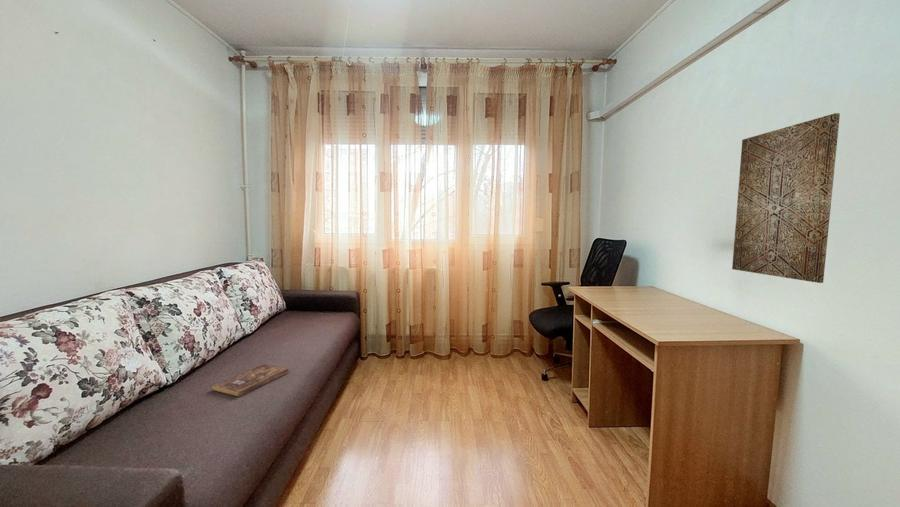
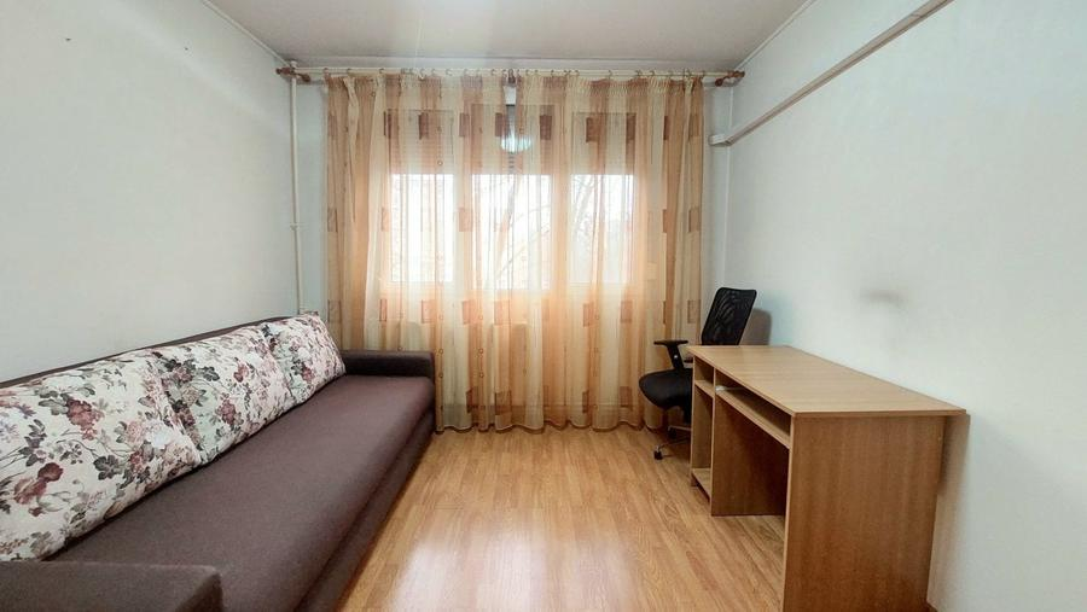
- wall art (778, 202)
- bible (253, 378)
